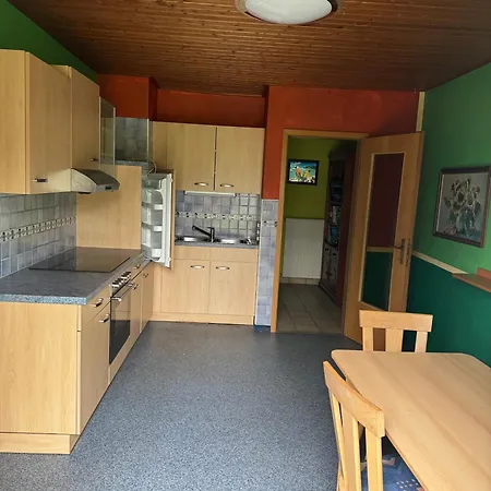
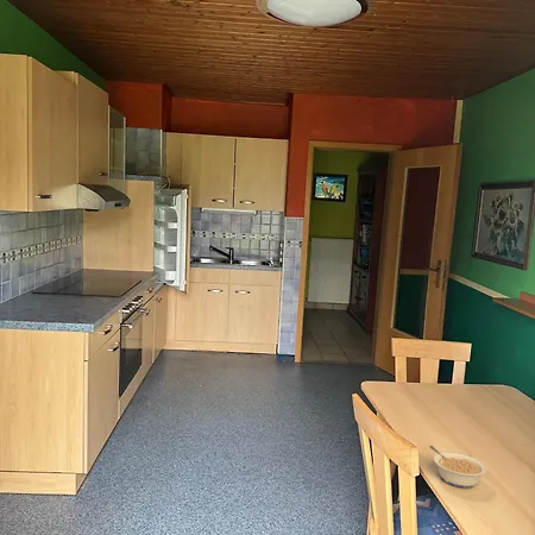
+ legume (457, 468)
